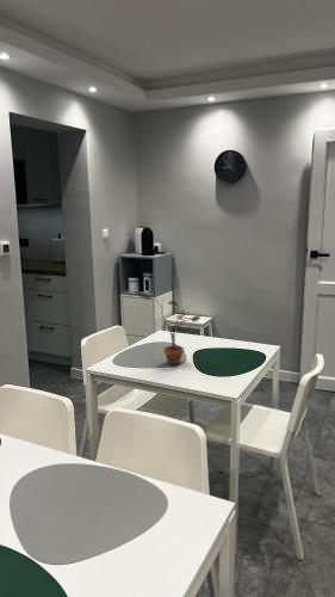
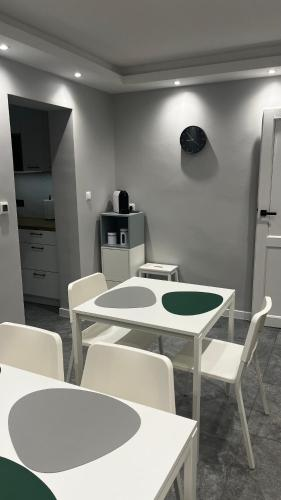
- potted plant (168, 327)
